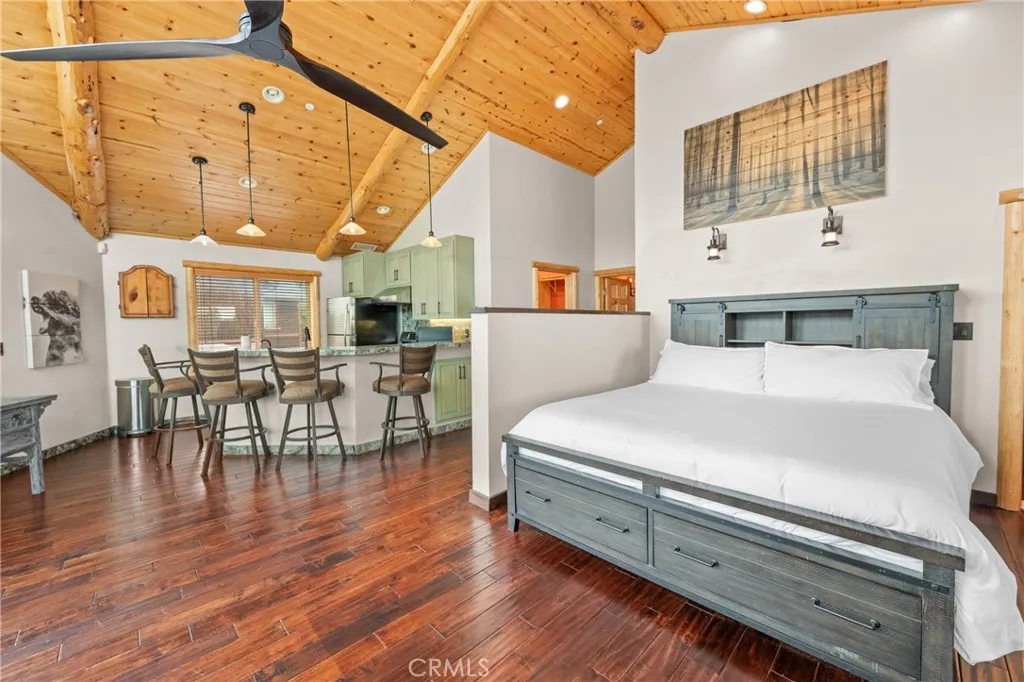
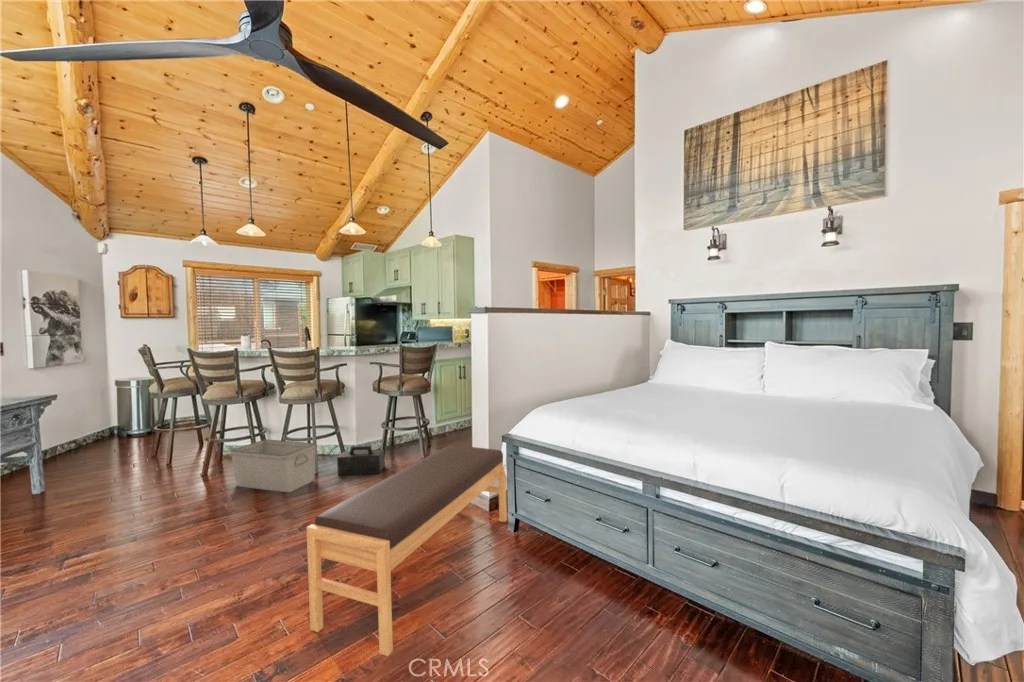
+ bench (428, 519)
+ storage bin (274, 465)
+ speaker (361, 459)
